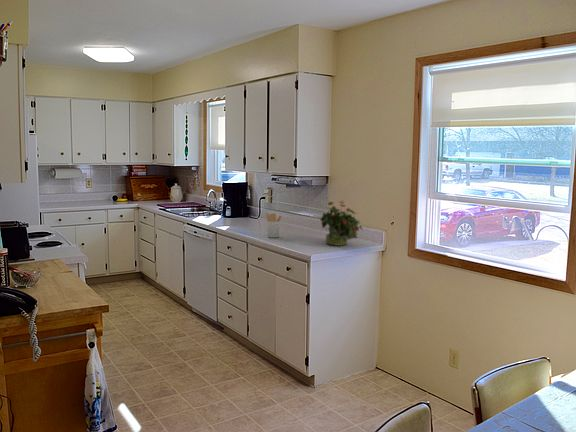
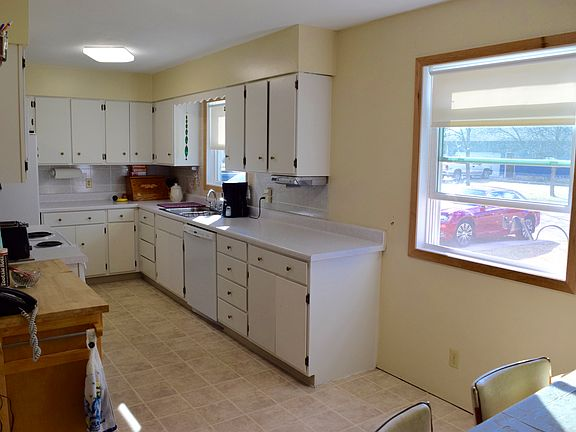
- utensil holder (272, 224)
- potted plant (342, 222)
